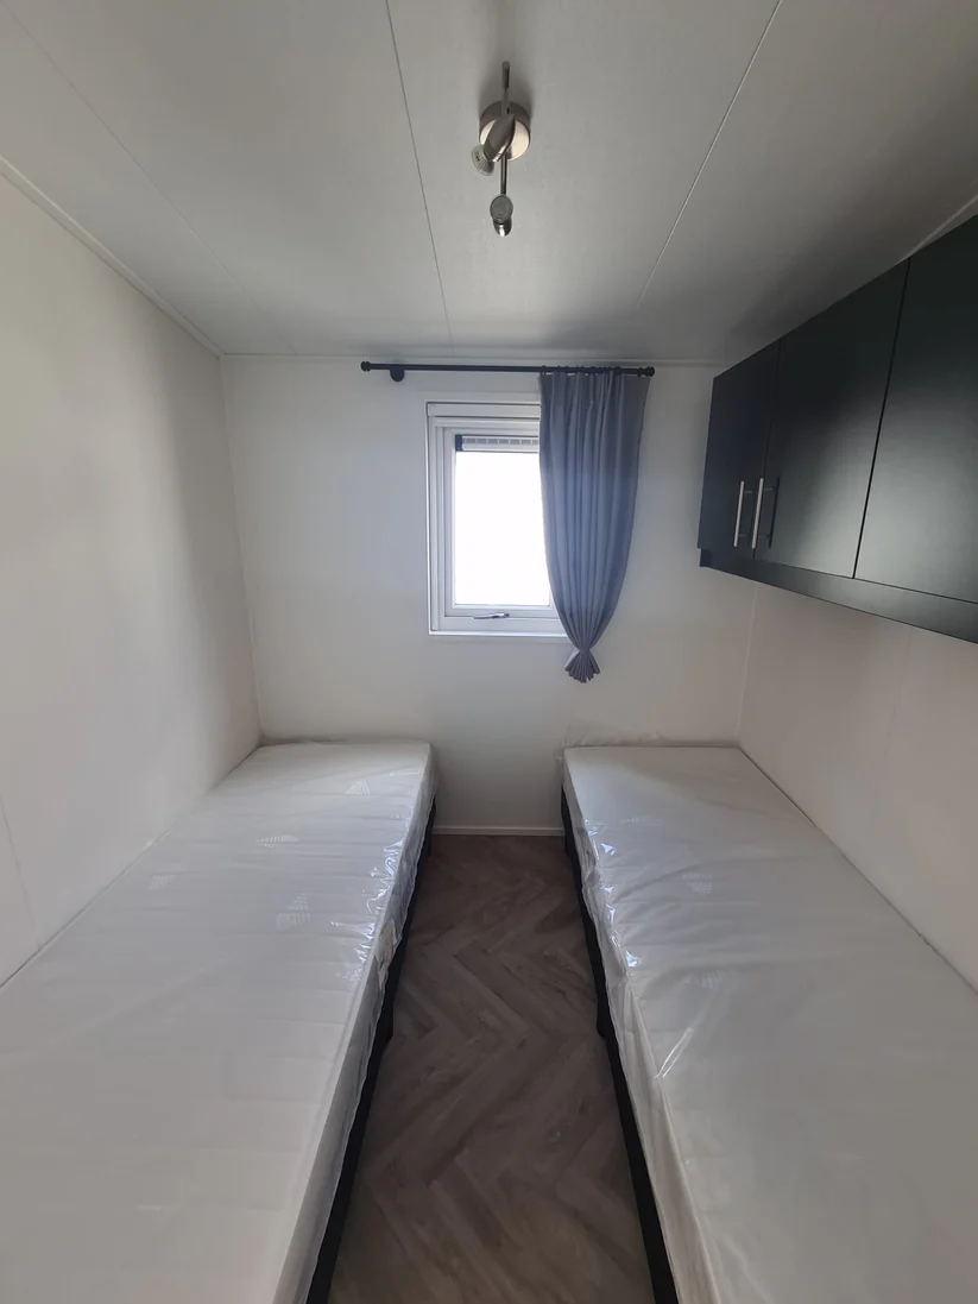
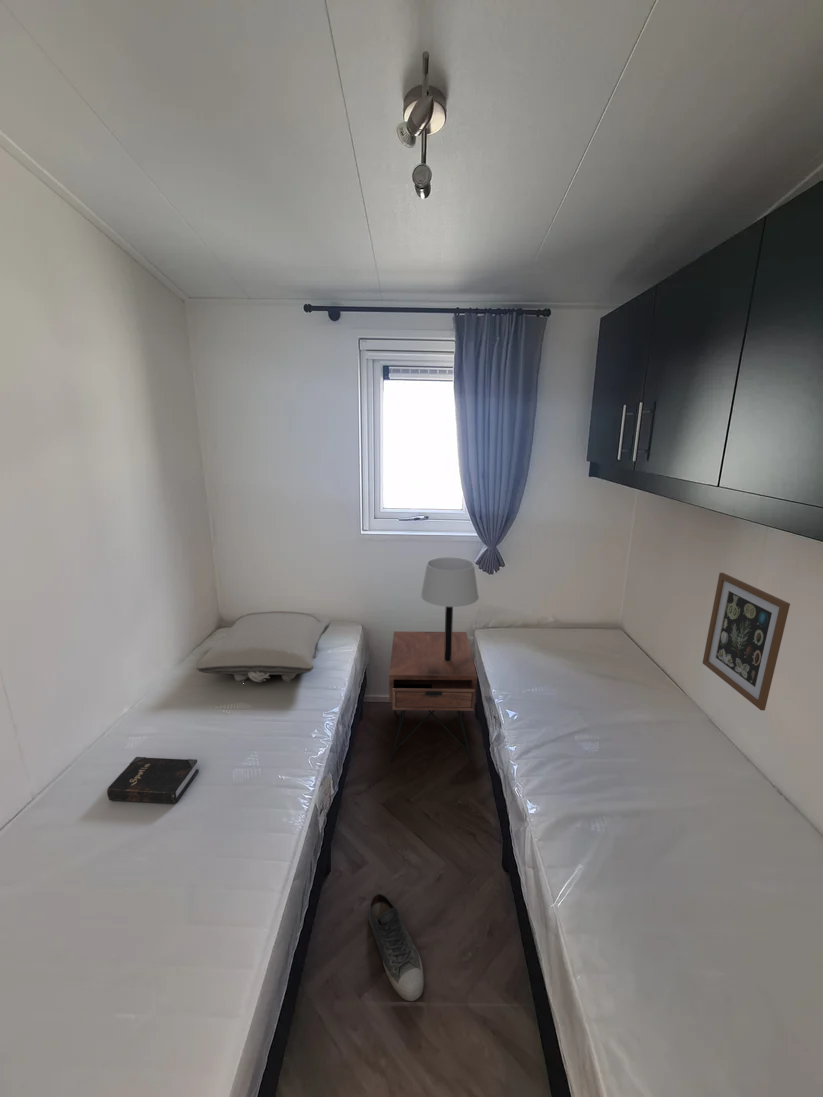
+ hardback book (154, 780)
+ shoe (394, 938)
+ table lamp (449, 612)
+ nightstand (430, 698)
+ wall art (740, 637)
+ pillow (271, 643)
